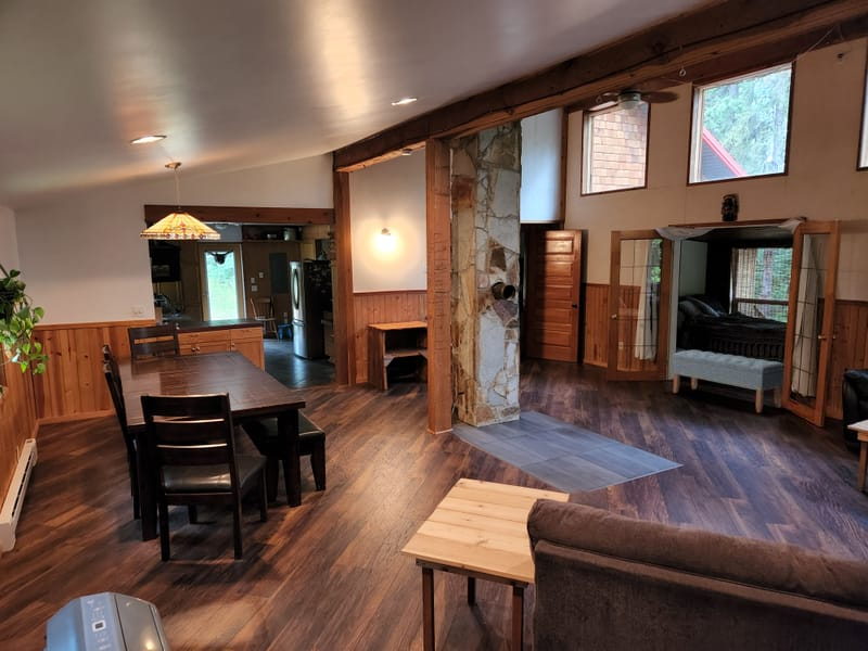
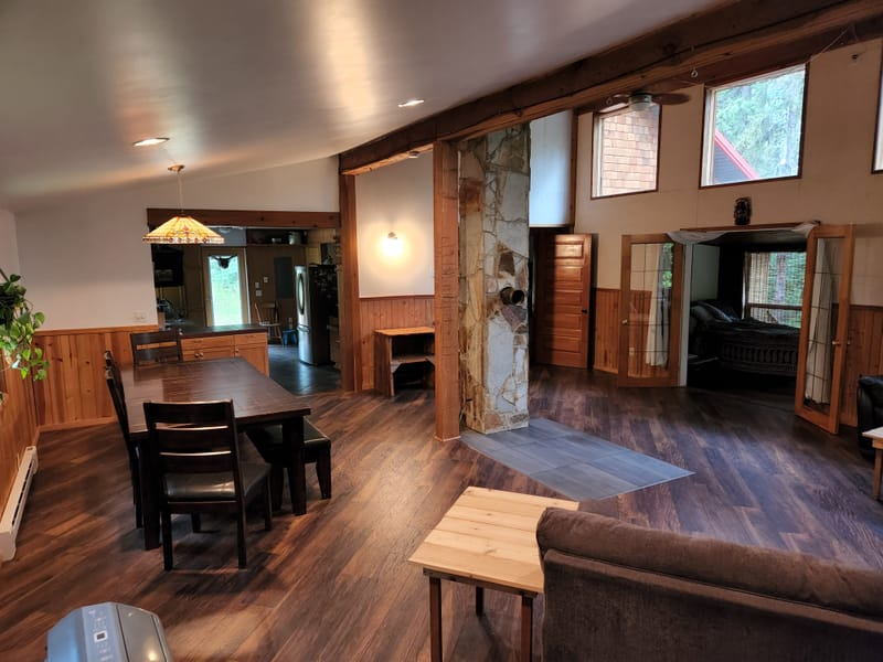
- bench (725, 378)
